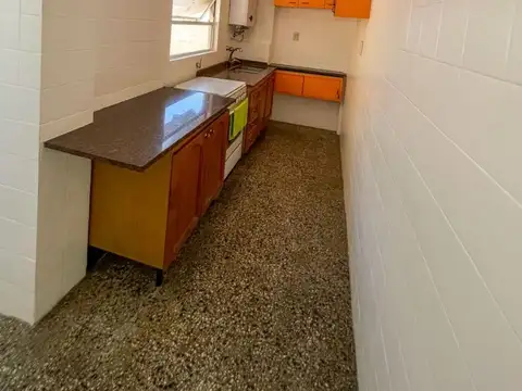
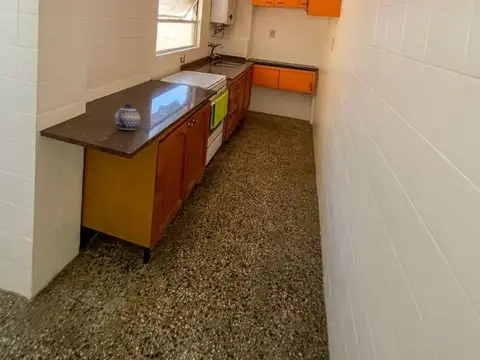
+ teapot (127, 116)
